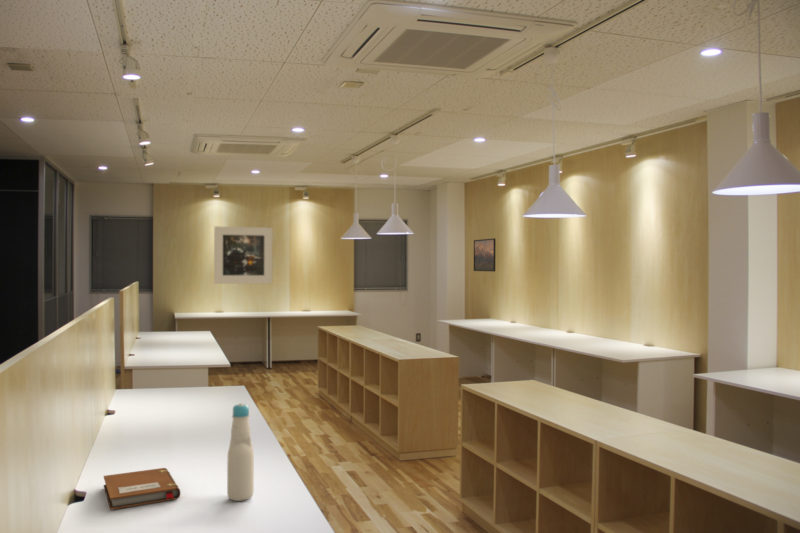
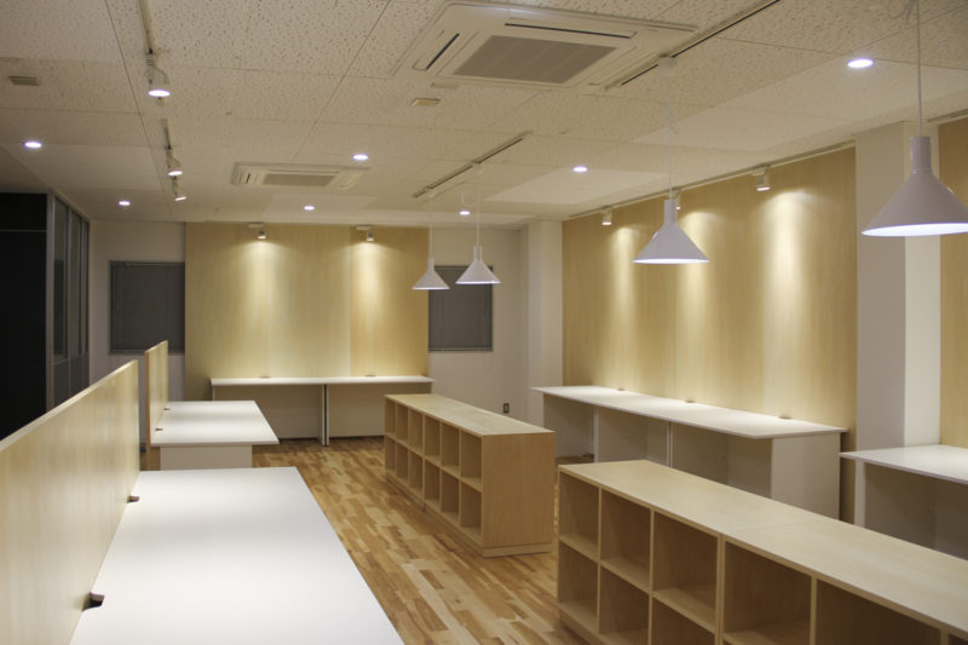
- notebook (141, 487)
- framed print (484, 255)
- bottle (240, 450)
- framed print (243, 255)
